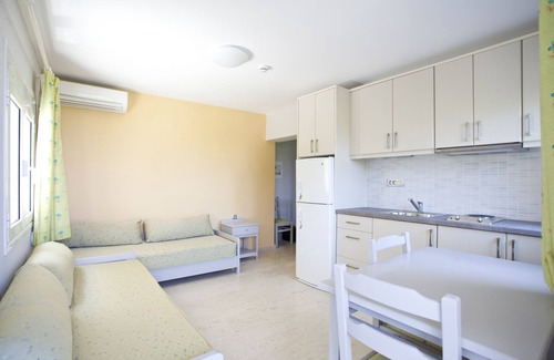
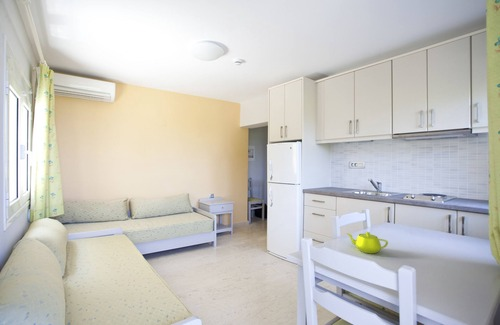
+ teapot (366, 241)
